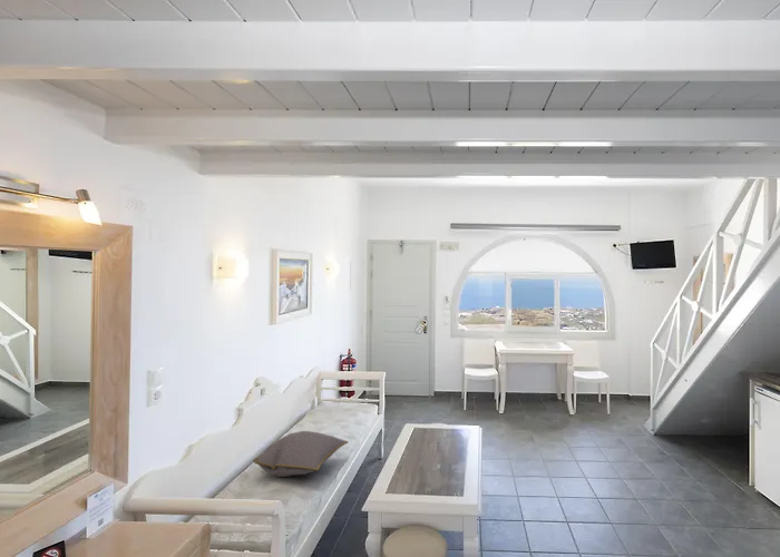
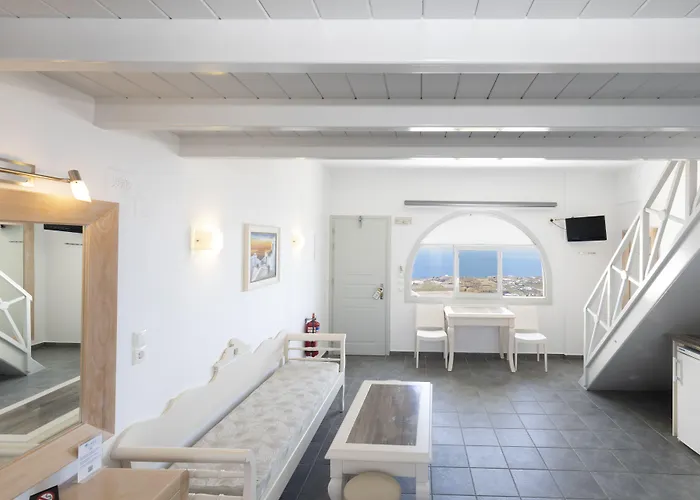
- cushion (303, 452)
